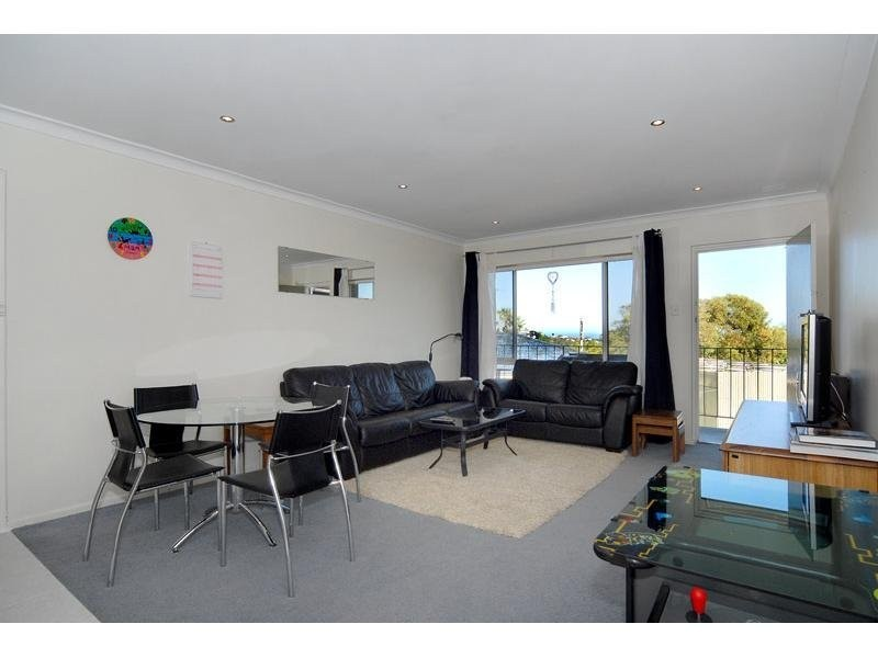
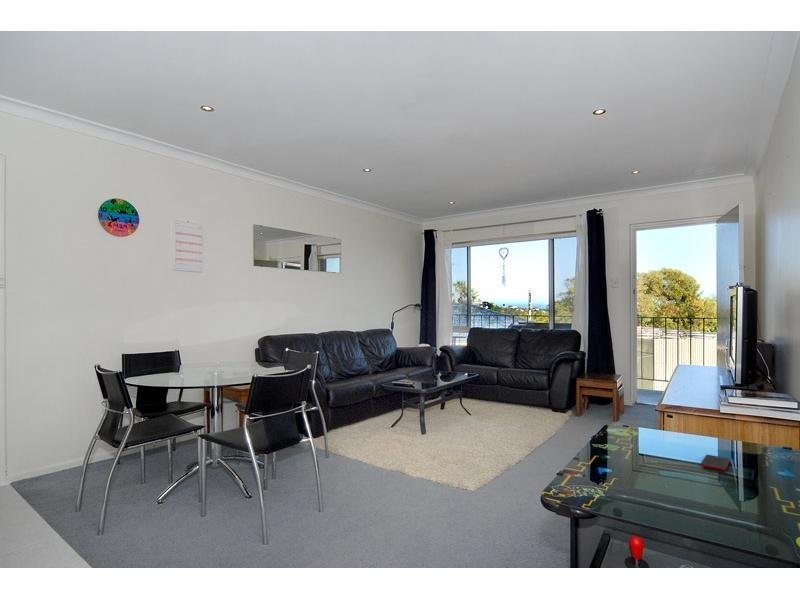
+ cell phone (715, 462)
